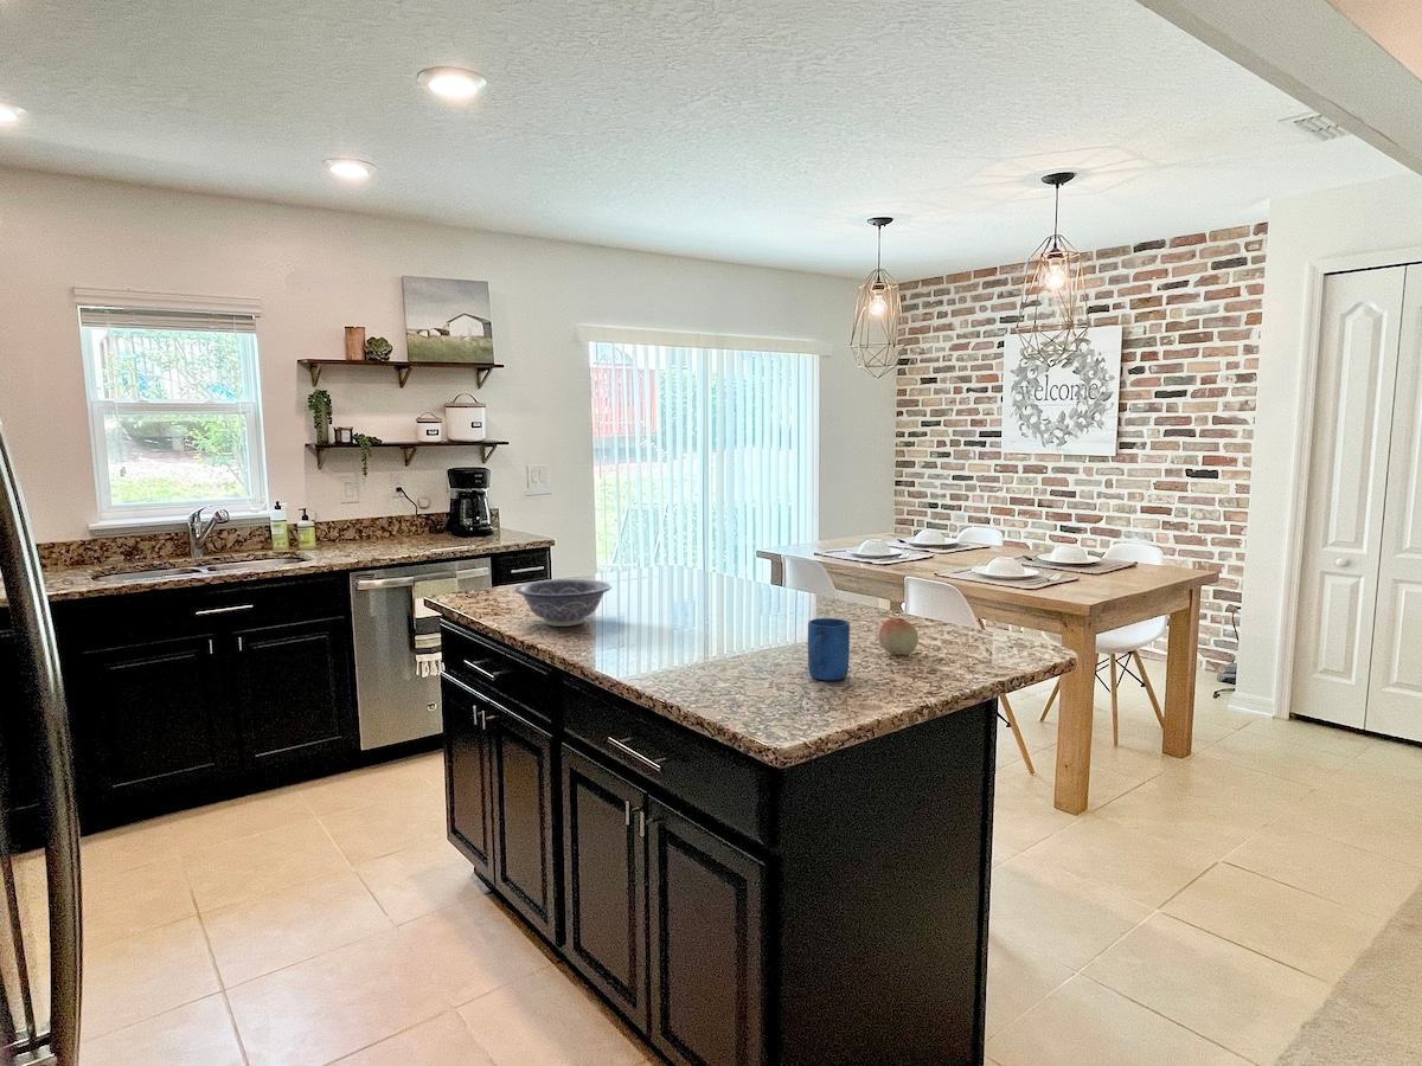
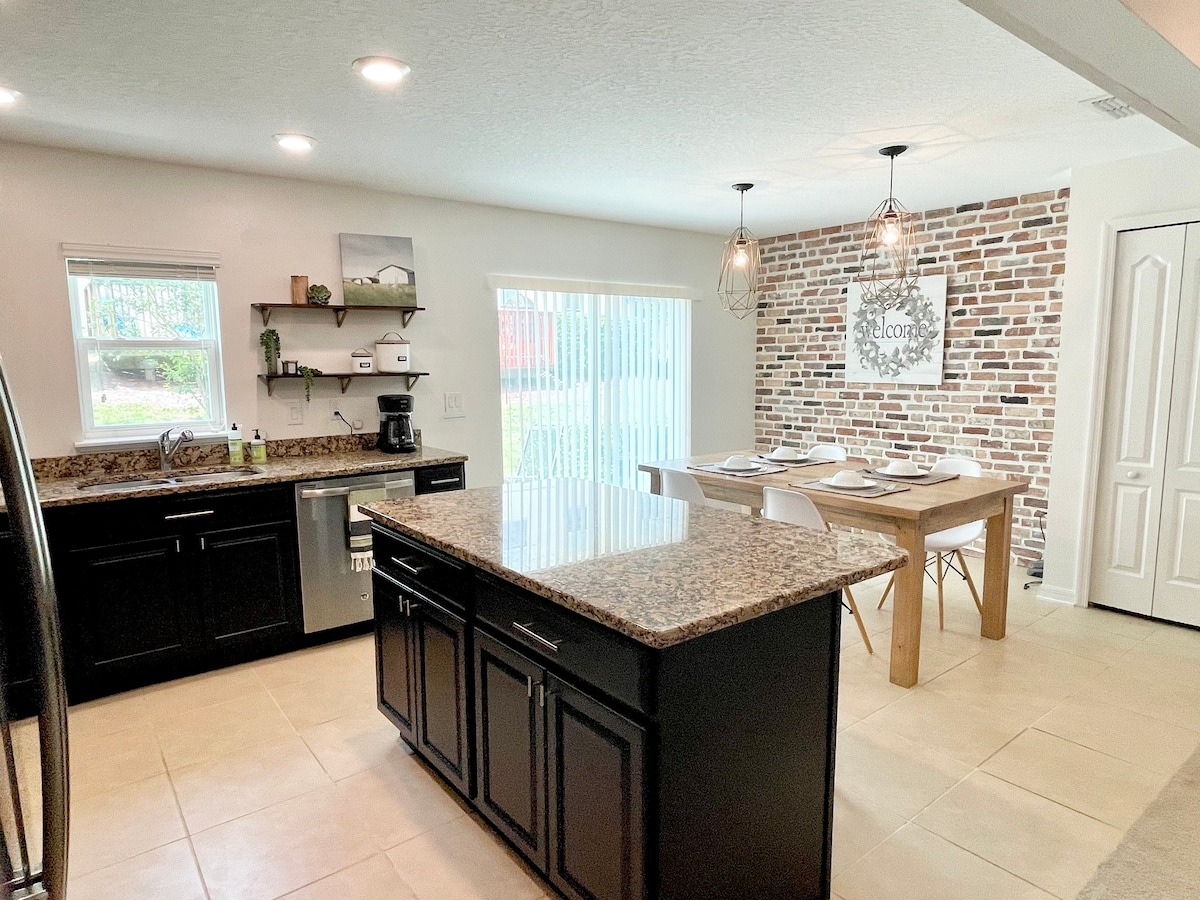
- fruit (898, 636)
- decorative bowl (564, 604)
- mug (825, 650)
